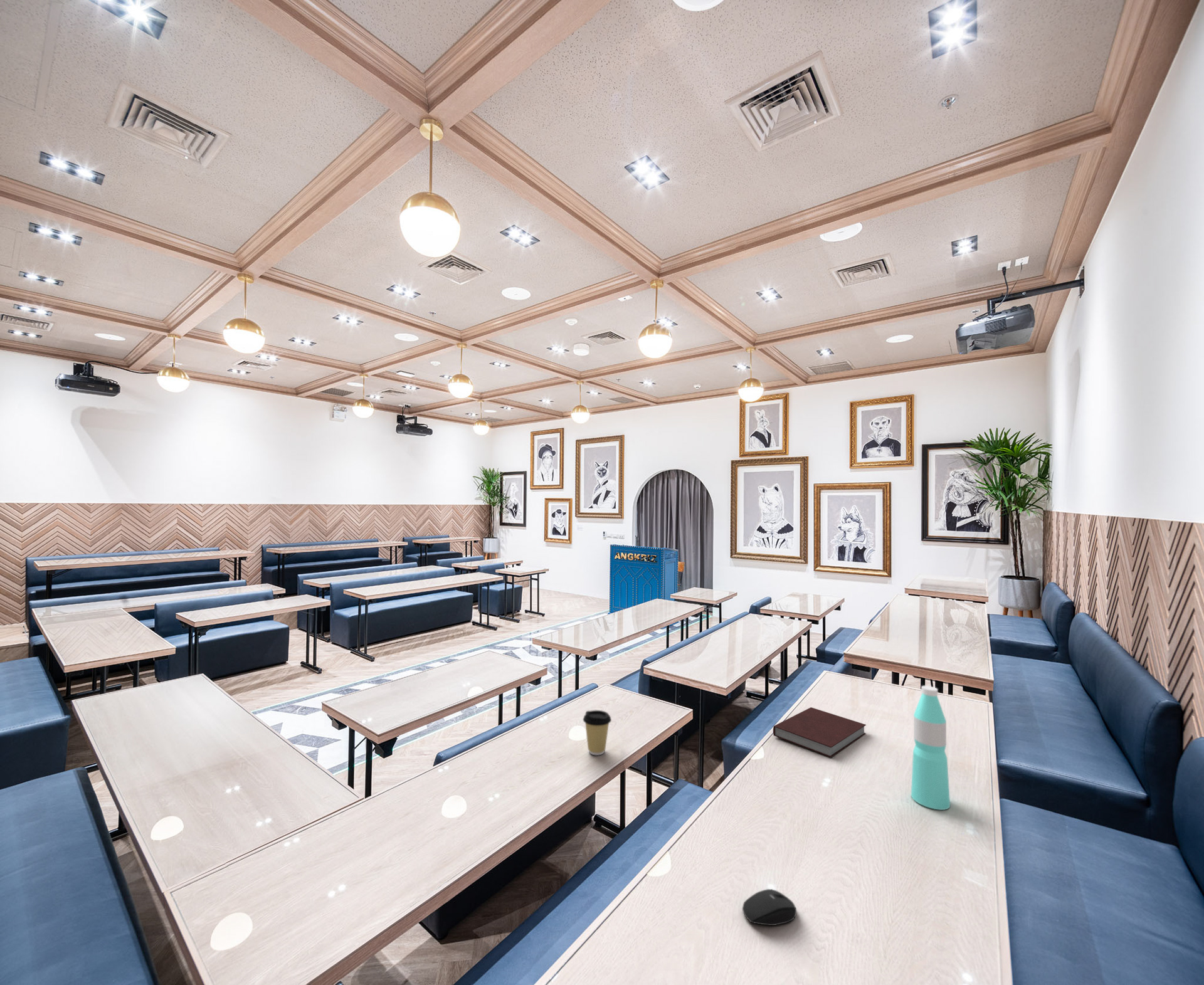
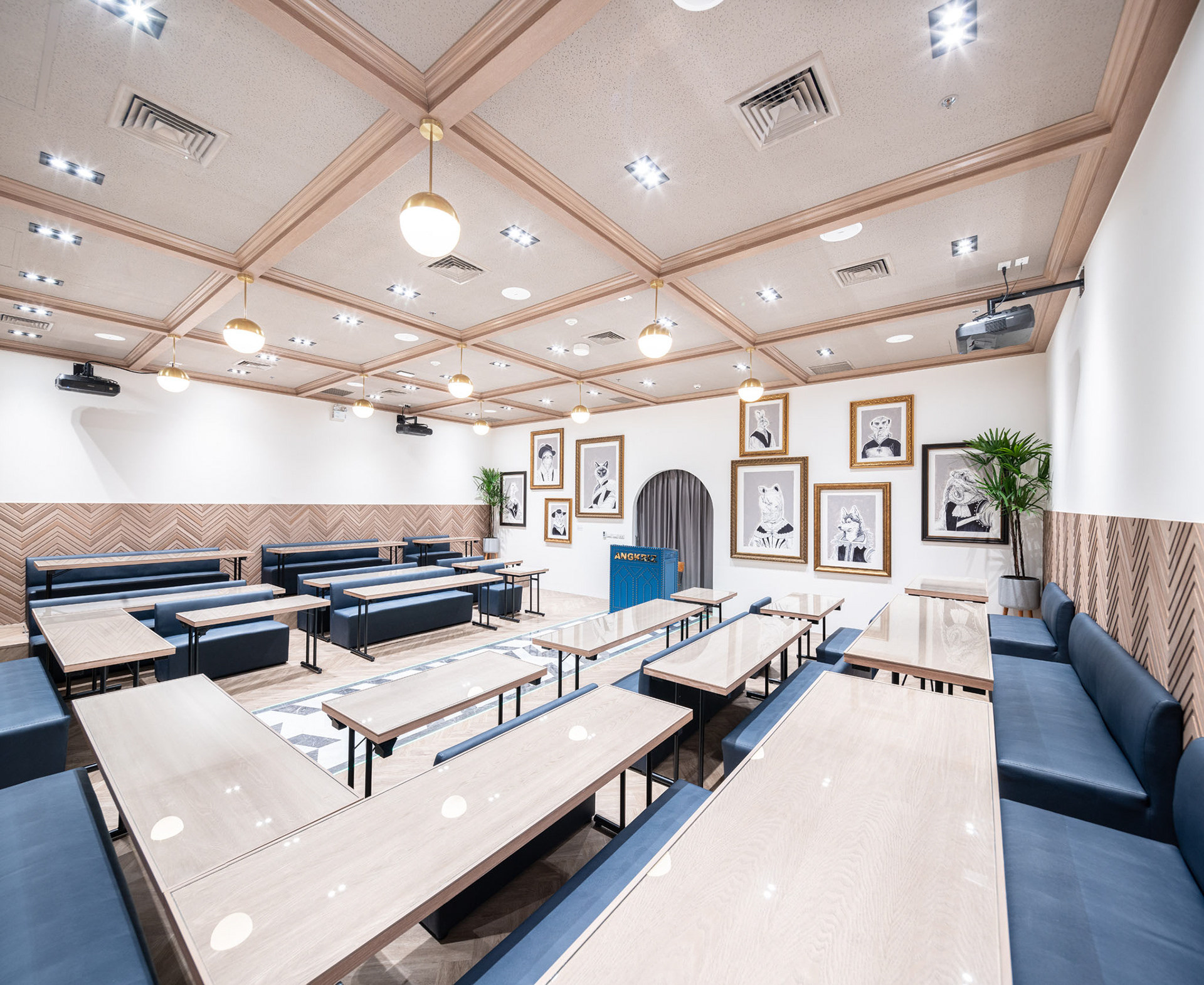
- mouse (769, 904)
- notebook (820, 730)
- water bottle (929, 744)
- coffee cup (596, 732)
